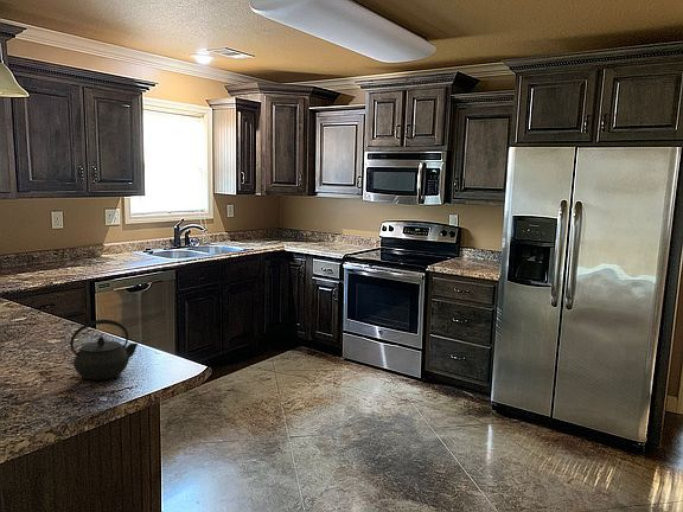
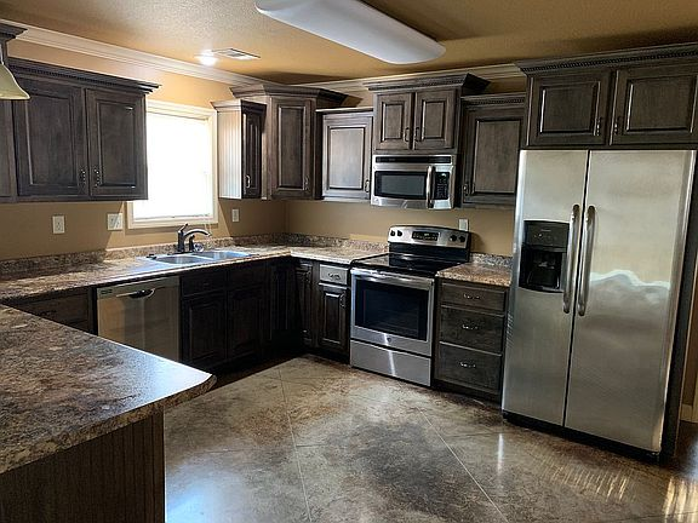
- kettle (104, 346)
